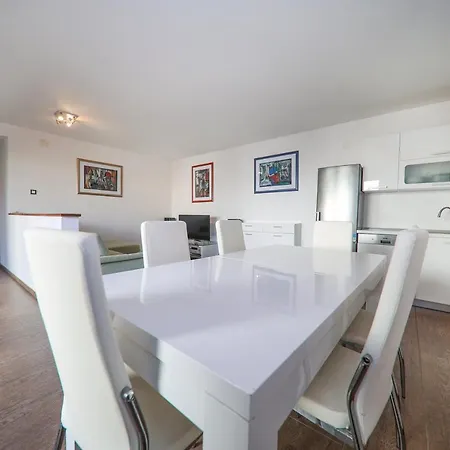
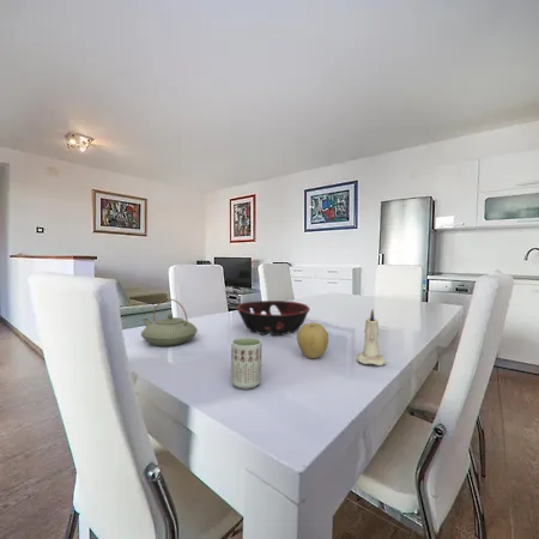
+ decorative bowl (272, 317)
+ teapot (166, 319)
+ fruit (311, 340)
+ cup (246, 362)
+ candle (371, 334)
